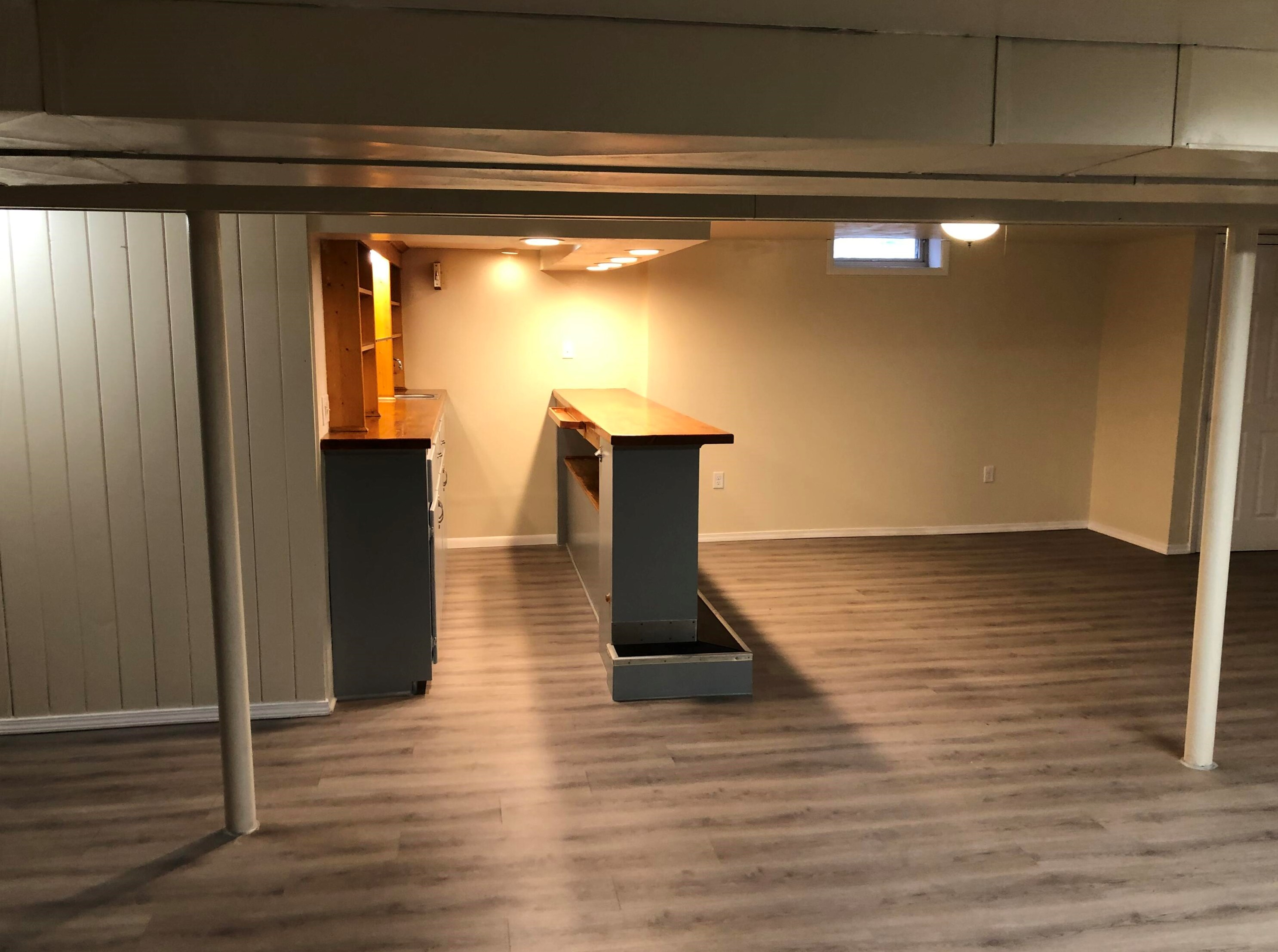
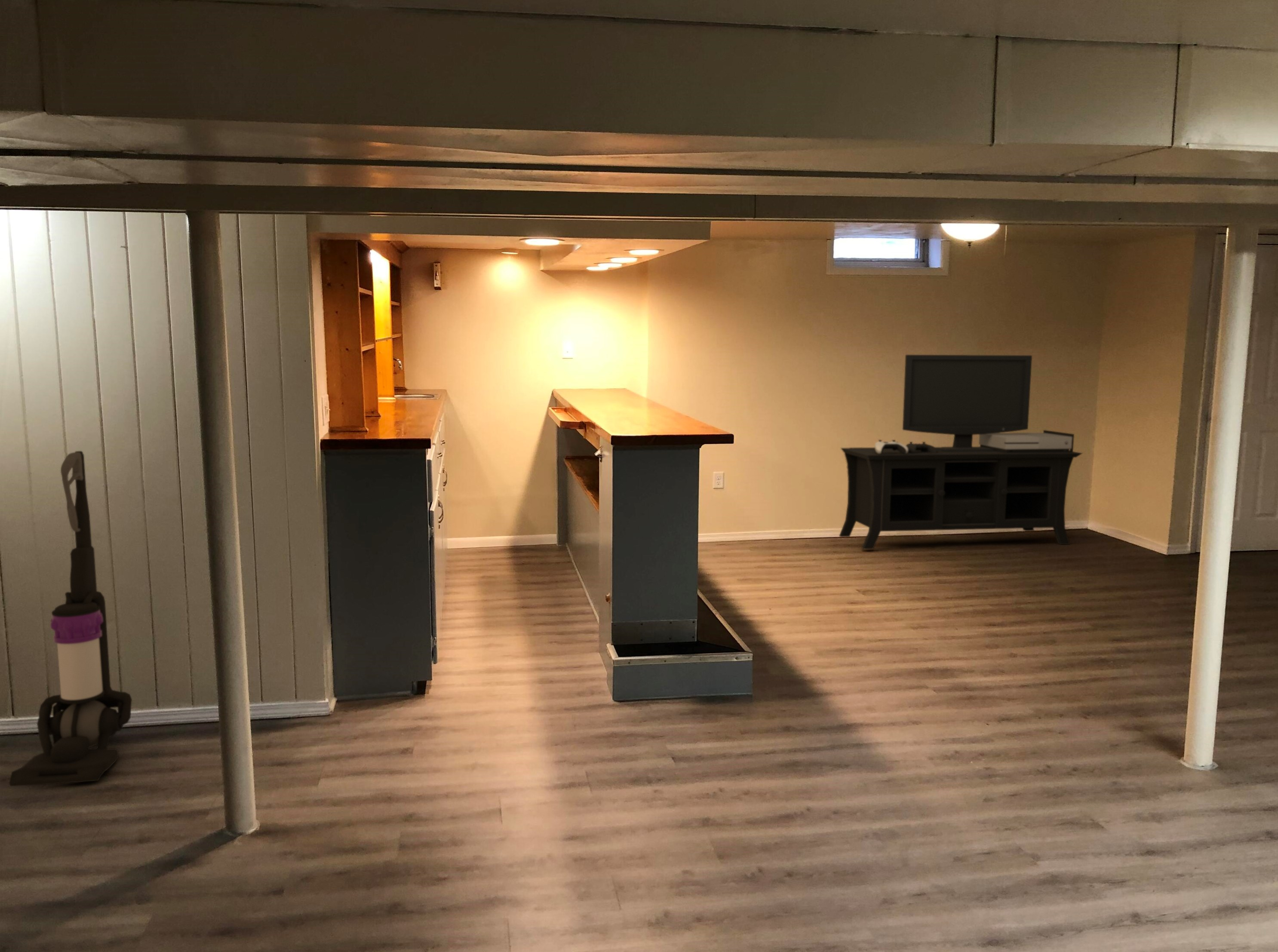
+ vacuum cleaner (71, 610)
+ media console (958, 449)
